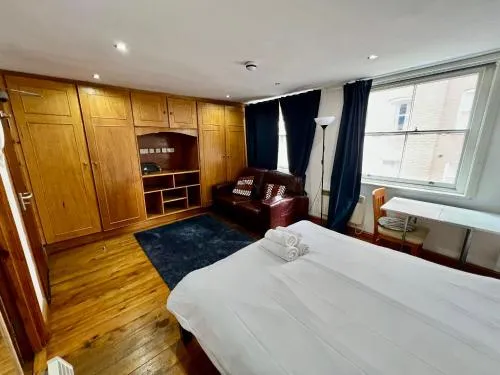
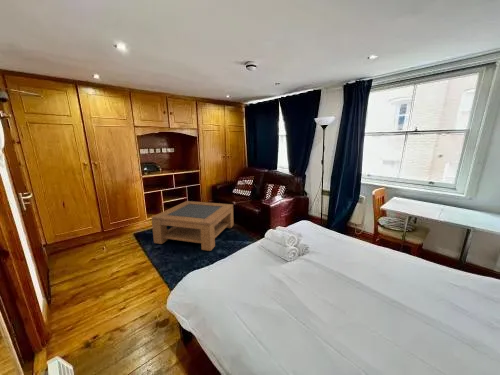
+ coffee table (196, 222)
